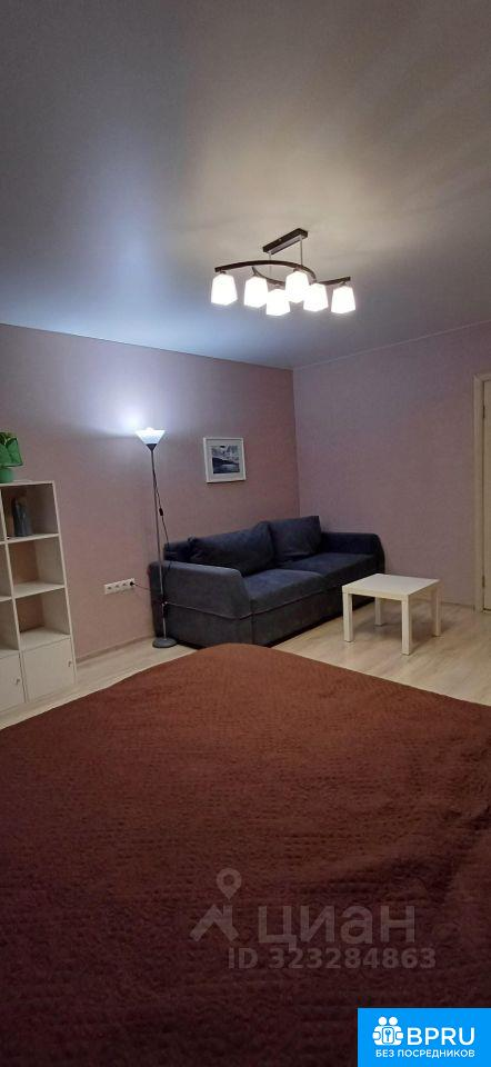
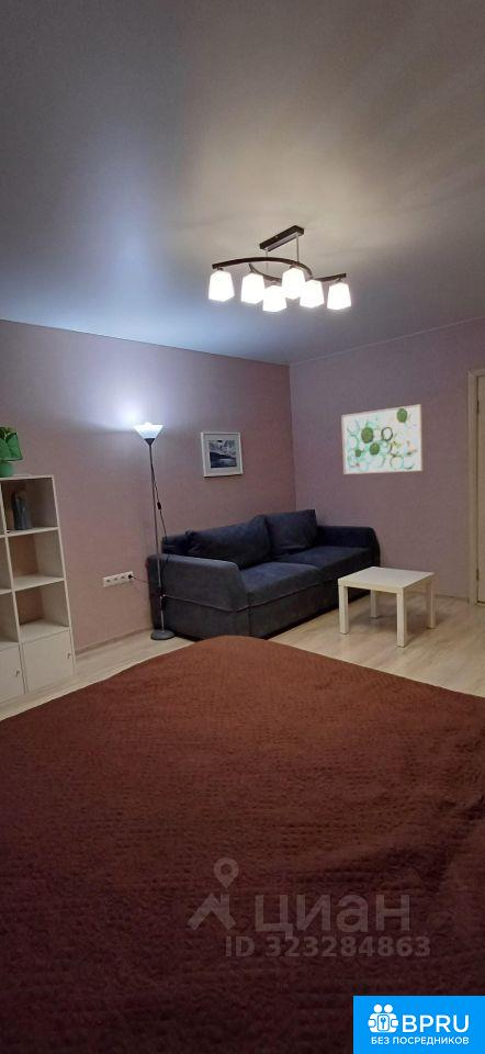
+ wall art (380, 441)
